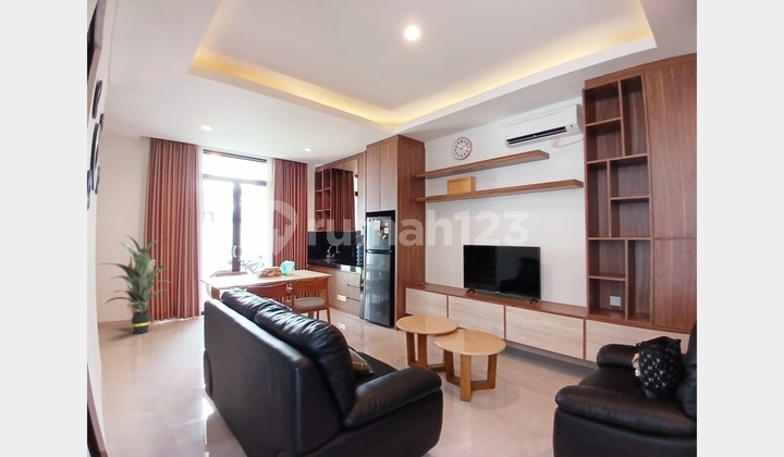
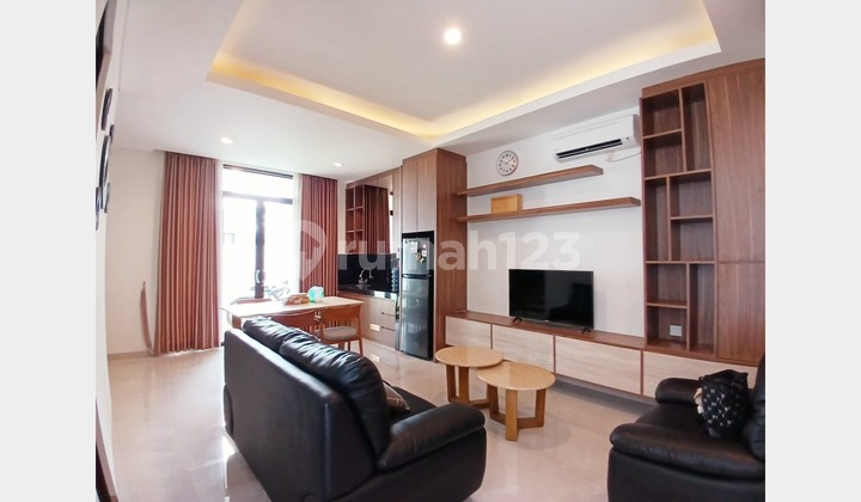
- indoor plant (136, 283)
